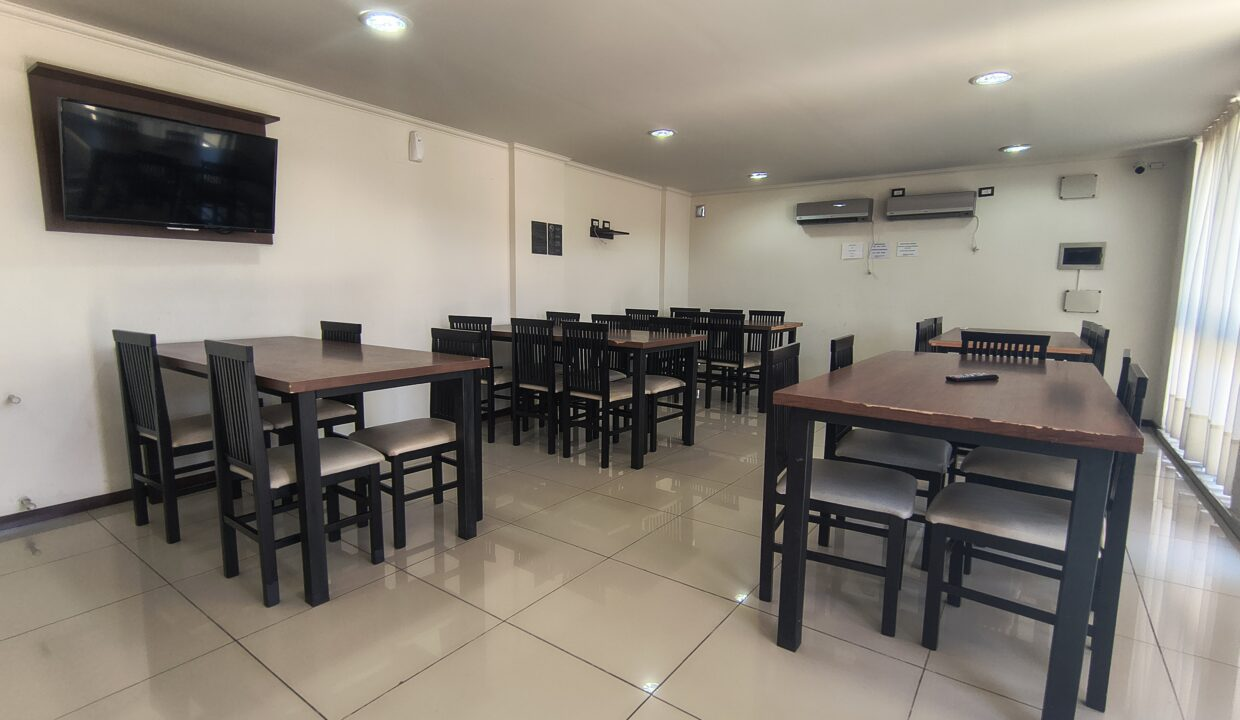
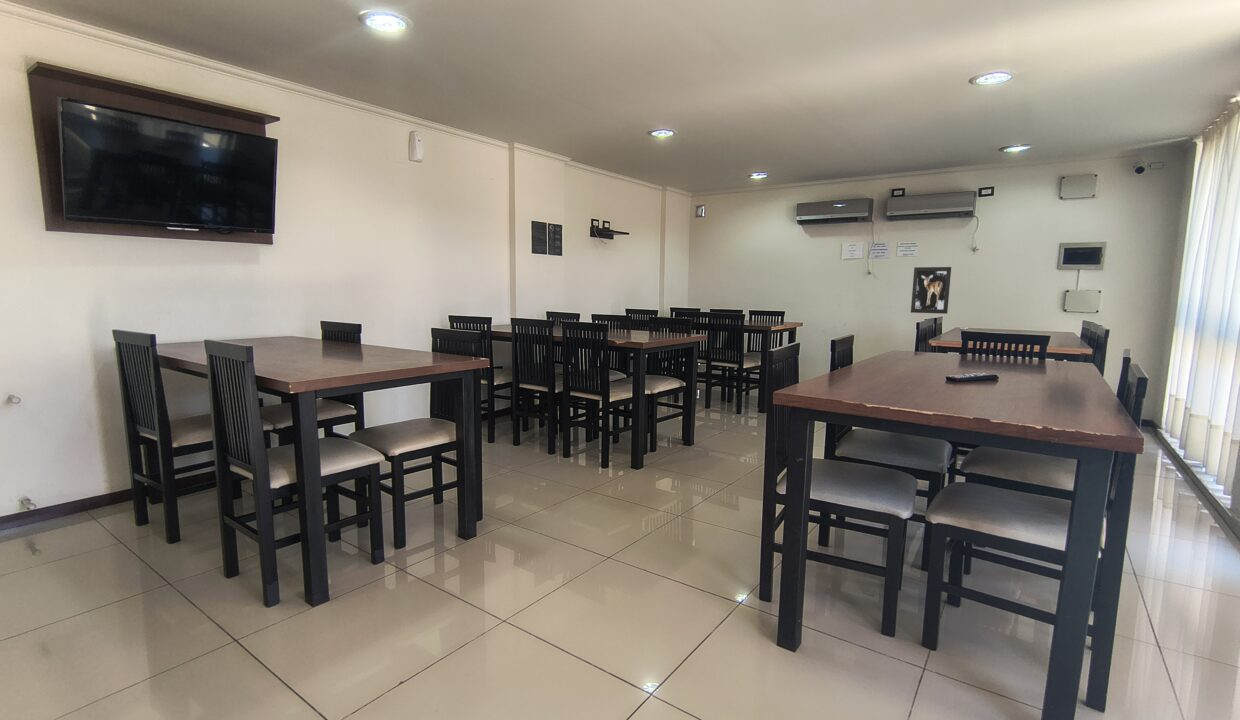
+ wall art (930, 290)
